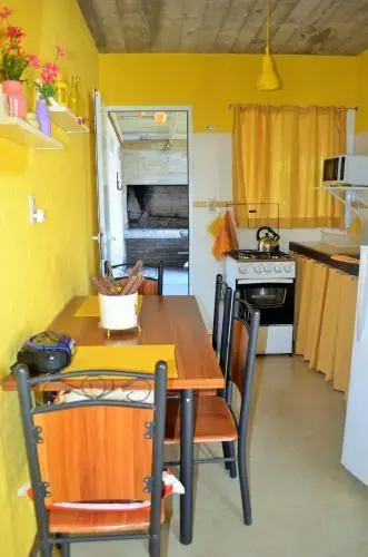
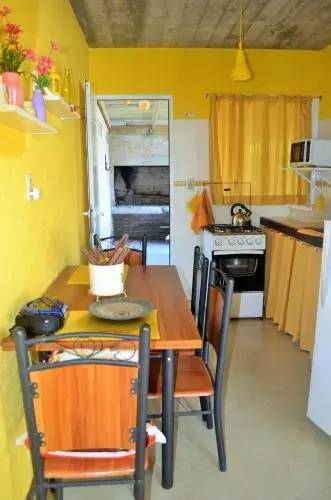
+ plate (121, 311)
